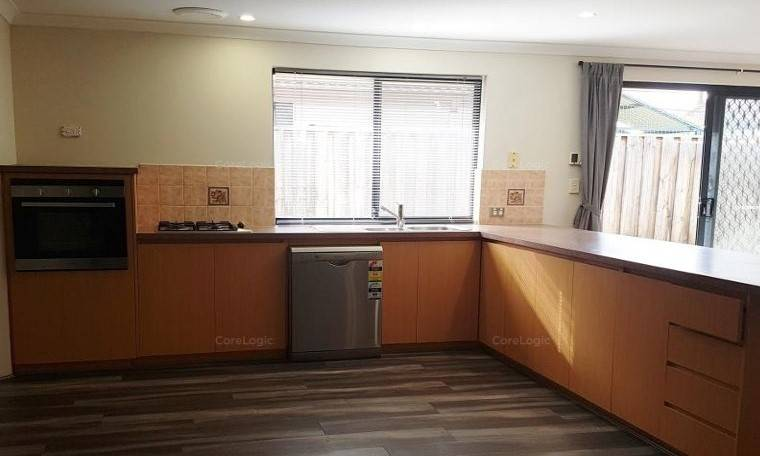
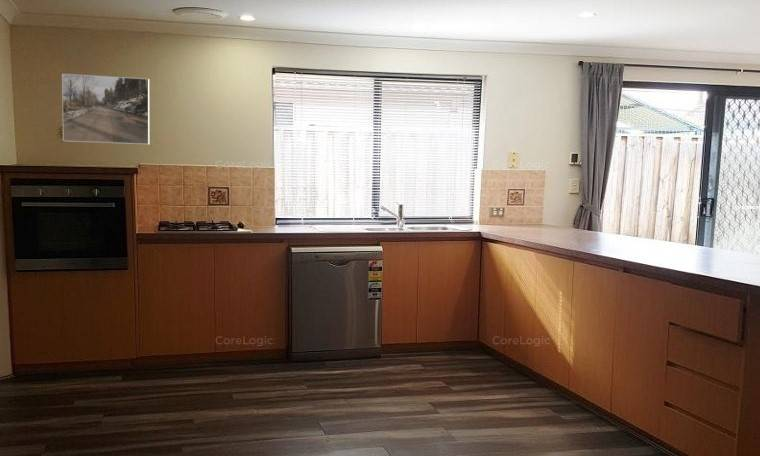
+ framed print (106, 109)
